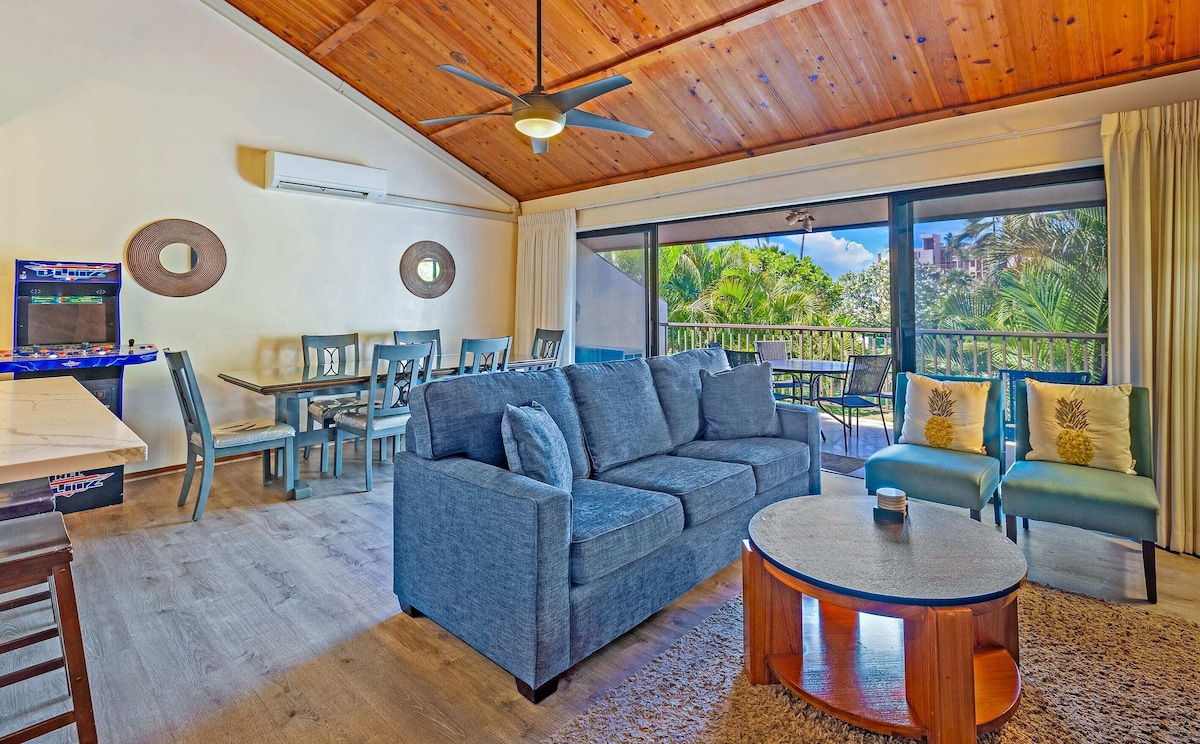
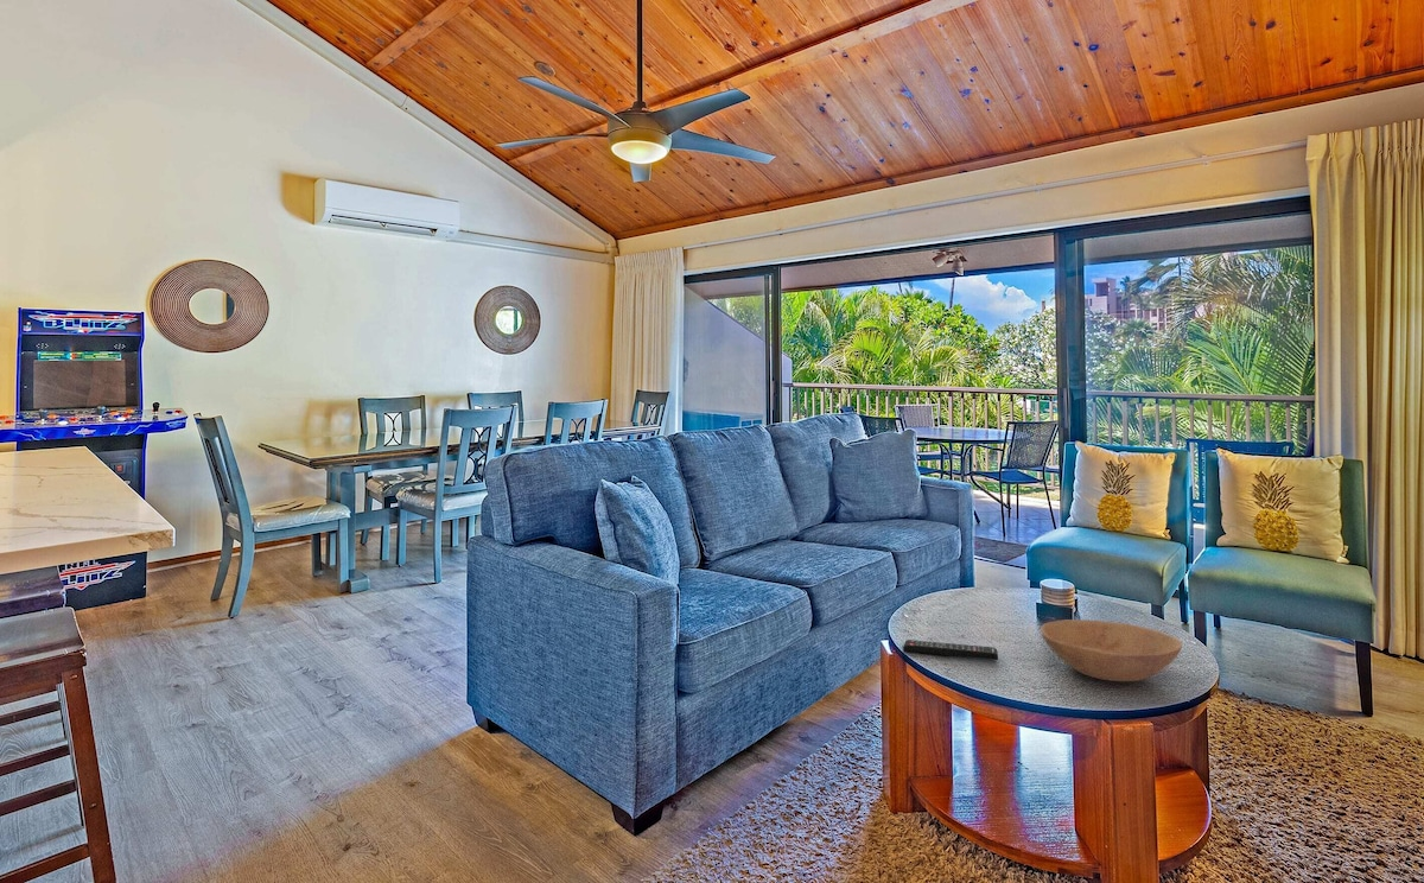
+ bowl (1108, 654)
+ remote control (949, 649)
